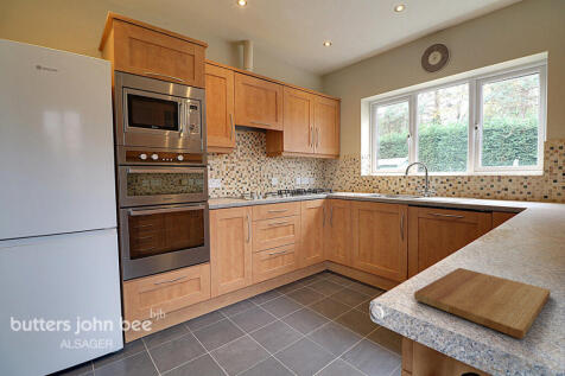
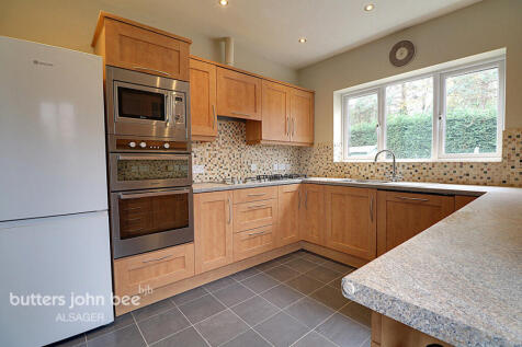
- cutting board (482, 294)
